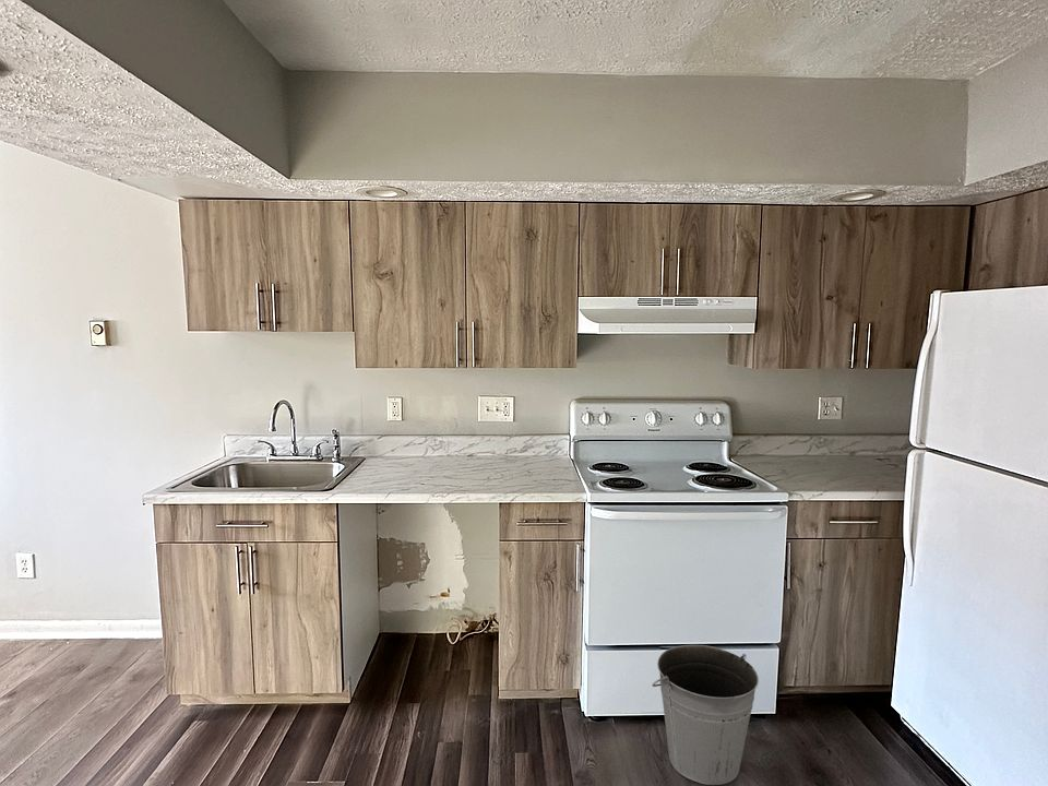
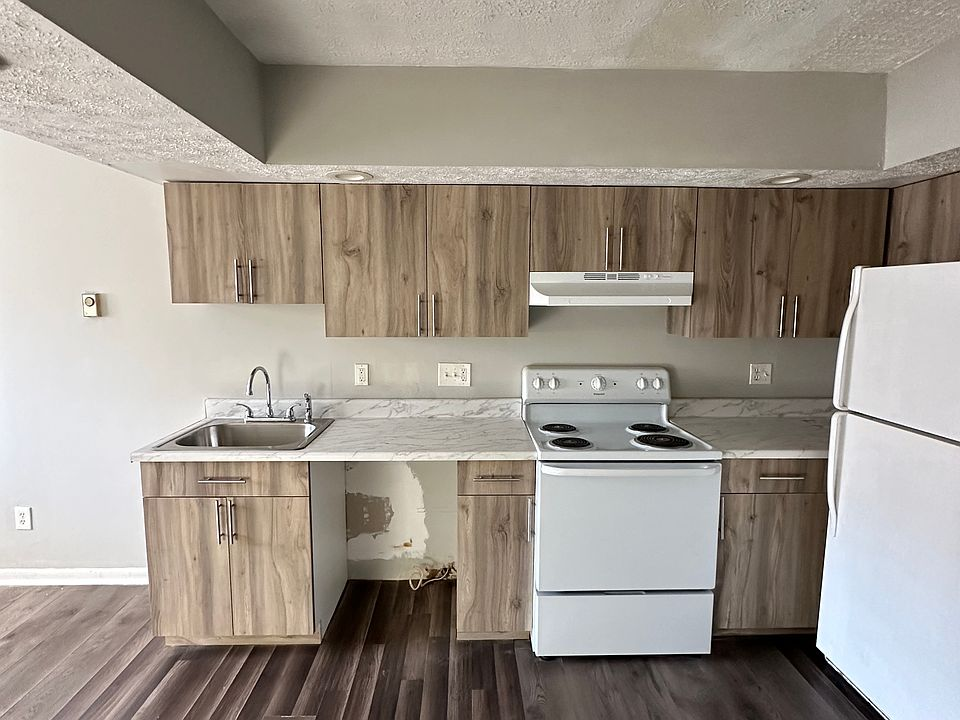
- bucket (702, 712)
